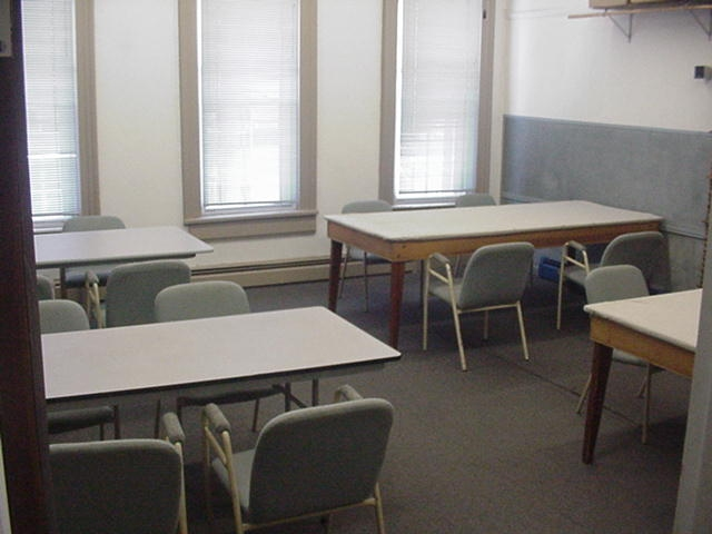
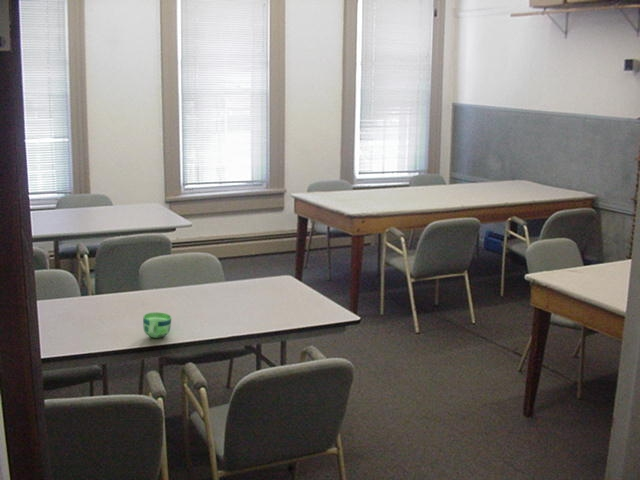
+ cup (157, 326)
